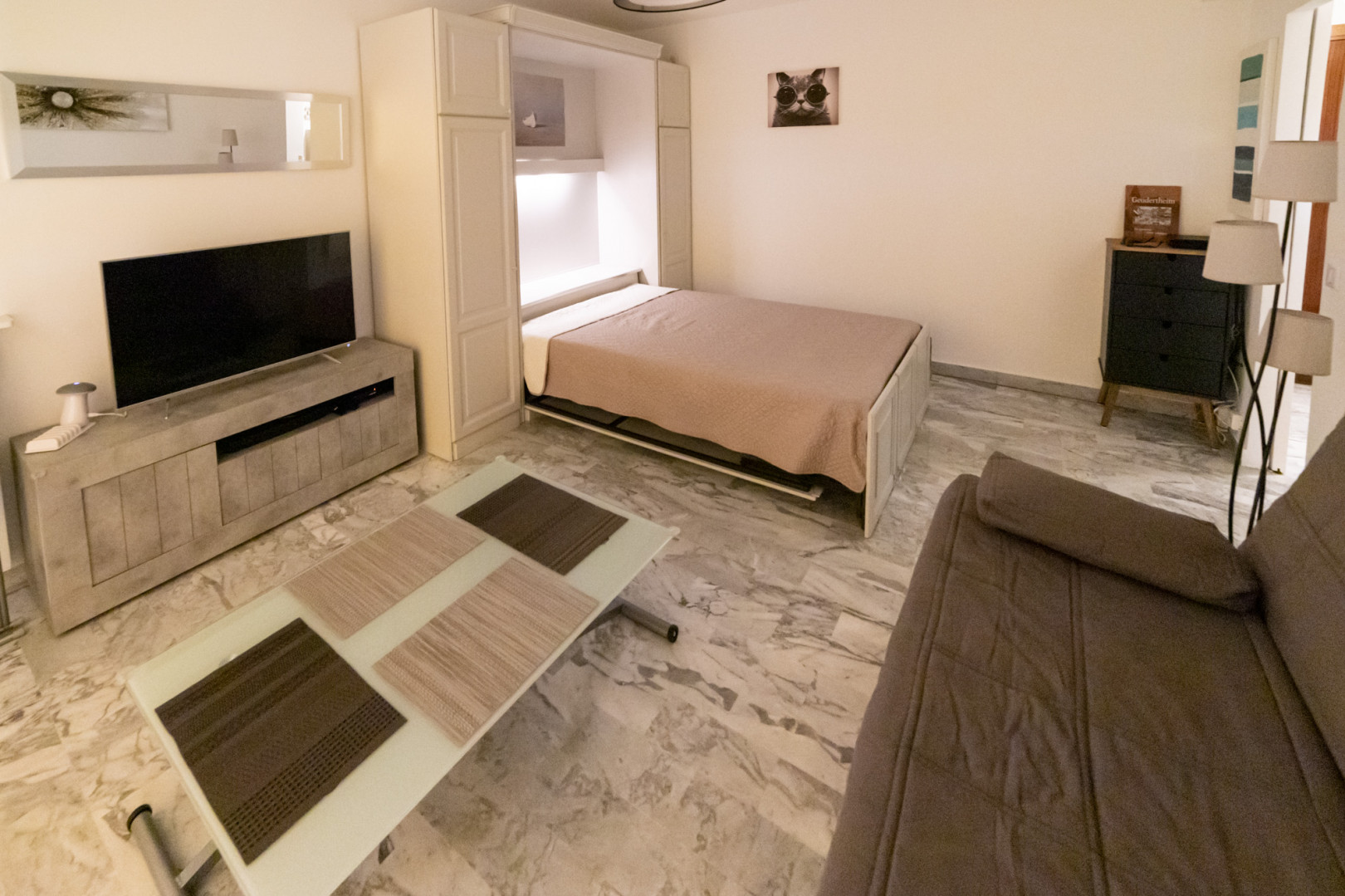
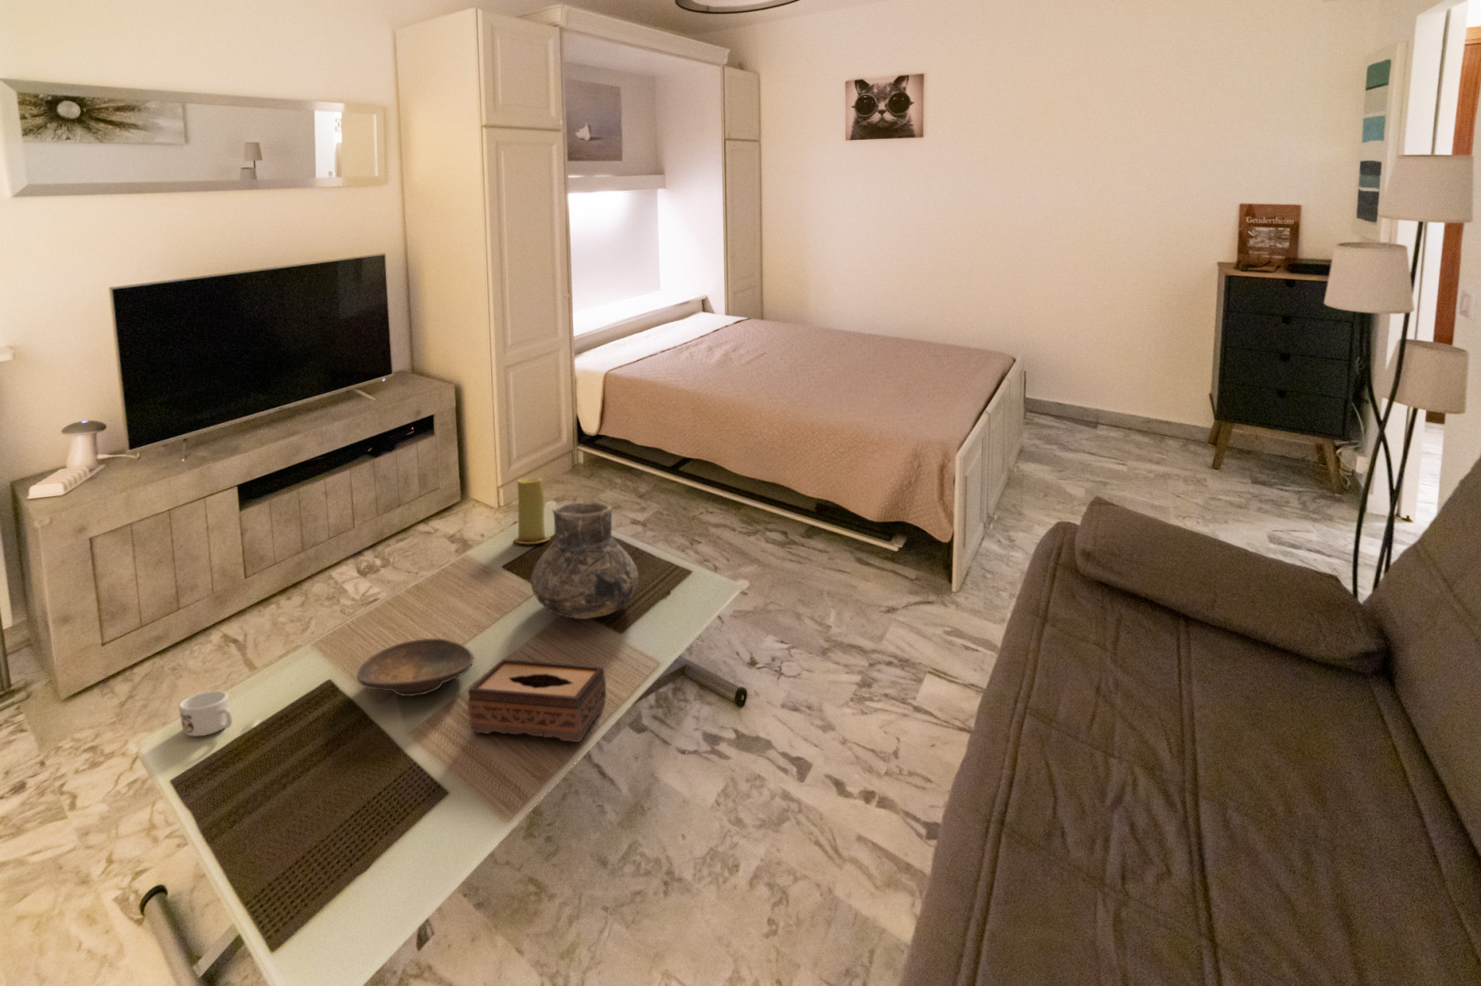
+ tissue box (538, 698)
+ decorative bowl (417, 671)
+ mug (210, 714)
+ vase (585, 559)
+ candle (531, 510)
